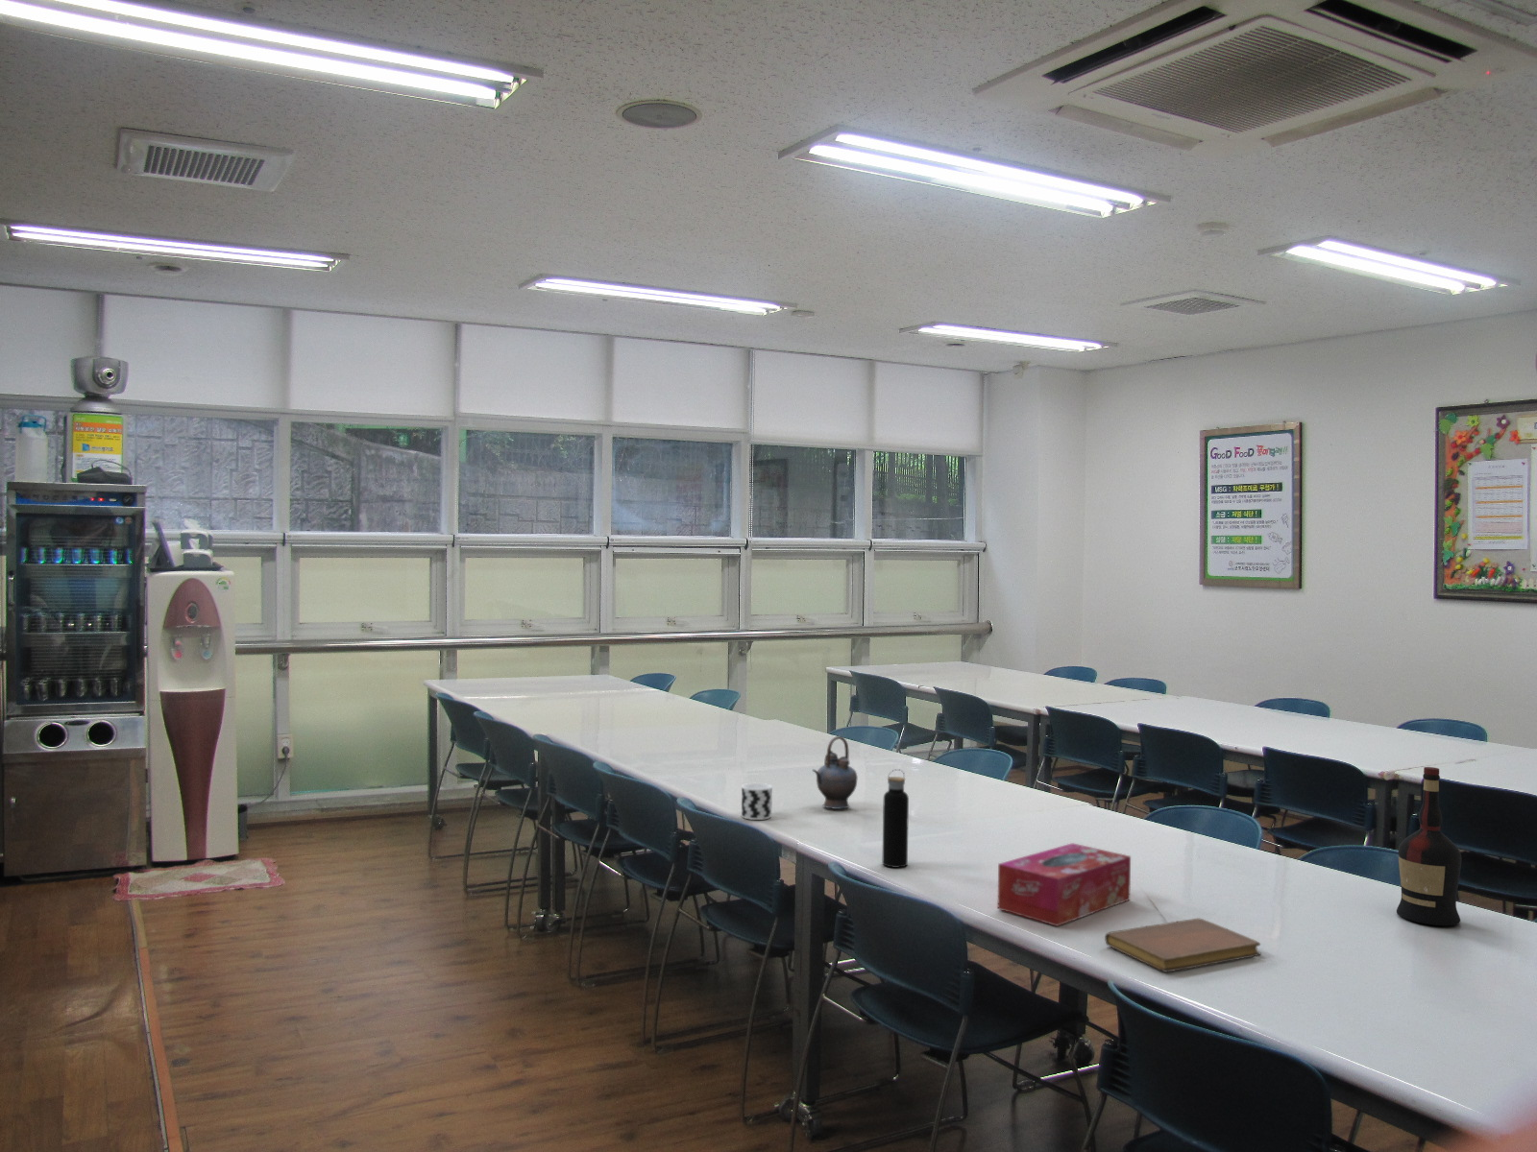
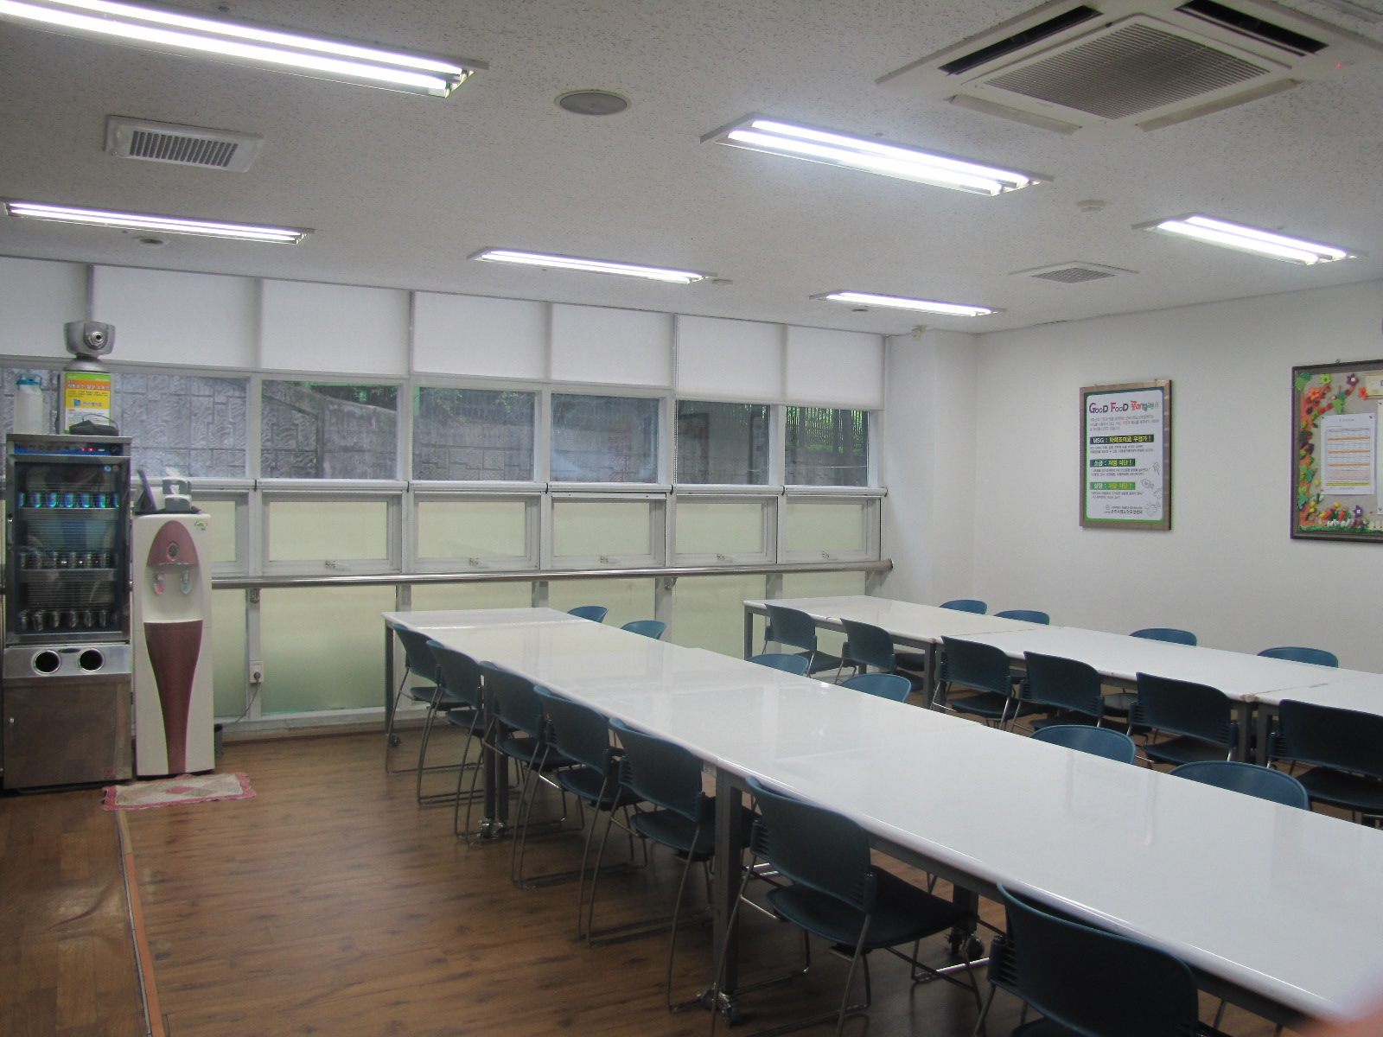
- liquor (1429, 843)
- teapot (833, 772)
- cup (753, 800)
- notebook (1181, 943)
- tissue box (1064, 881)
- water bottle (896, 816)
